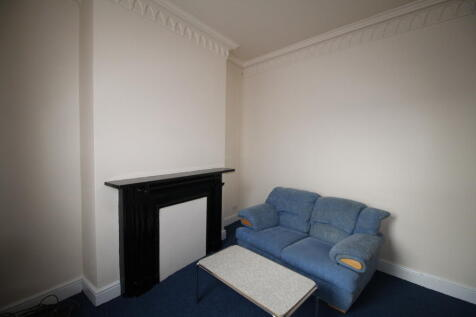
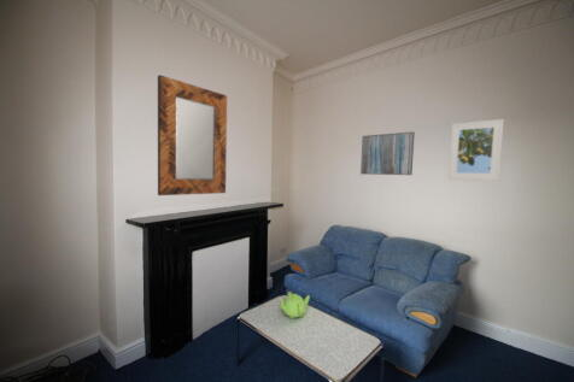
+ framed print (474, 151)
+ wall art (385, 154)
+ home mirror (195, 141)
+ teapot (293, 304)
